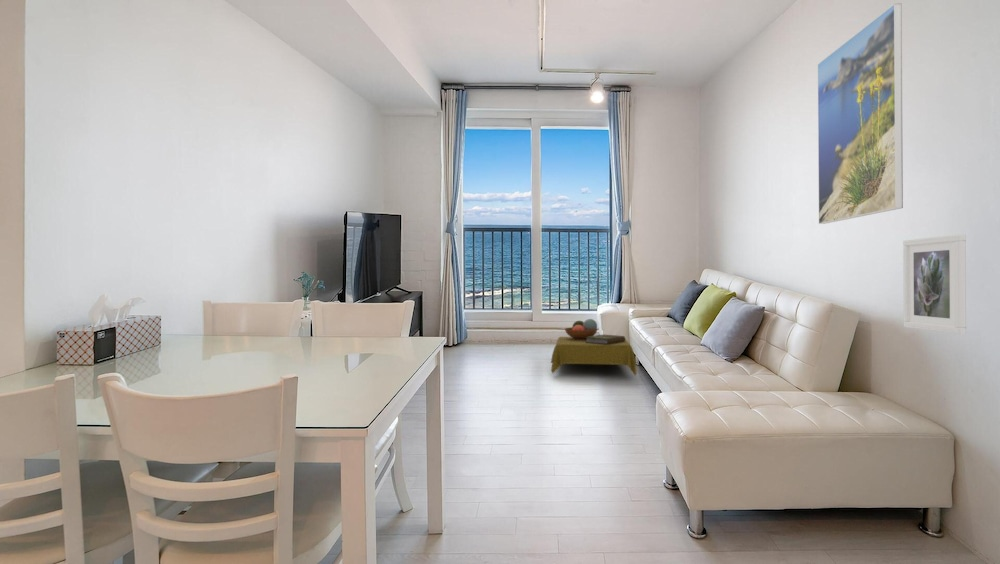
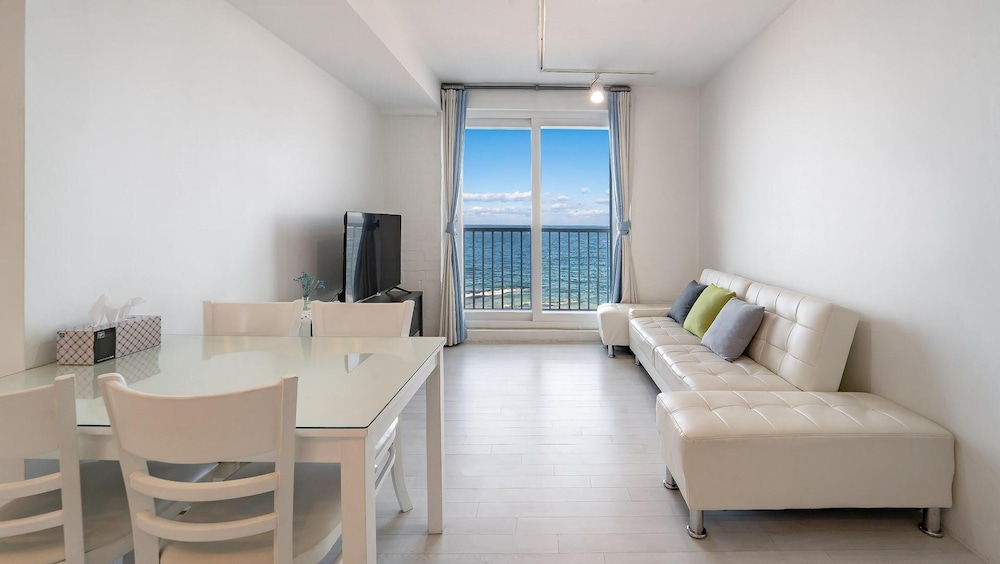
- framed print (855, 127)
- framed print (932, 284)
- side table (592, 344)
